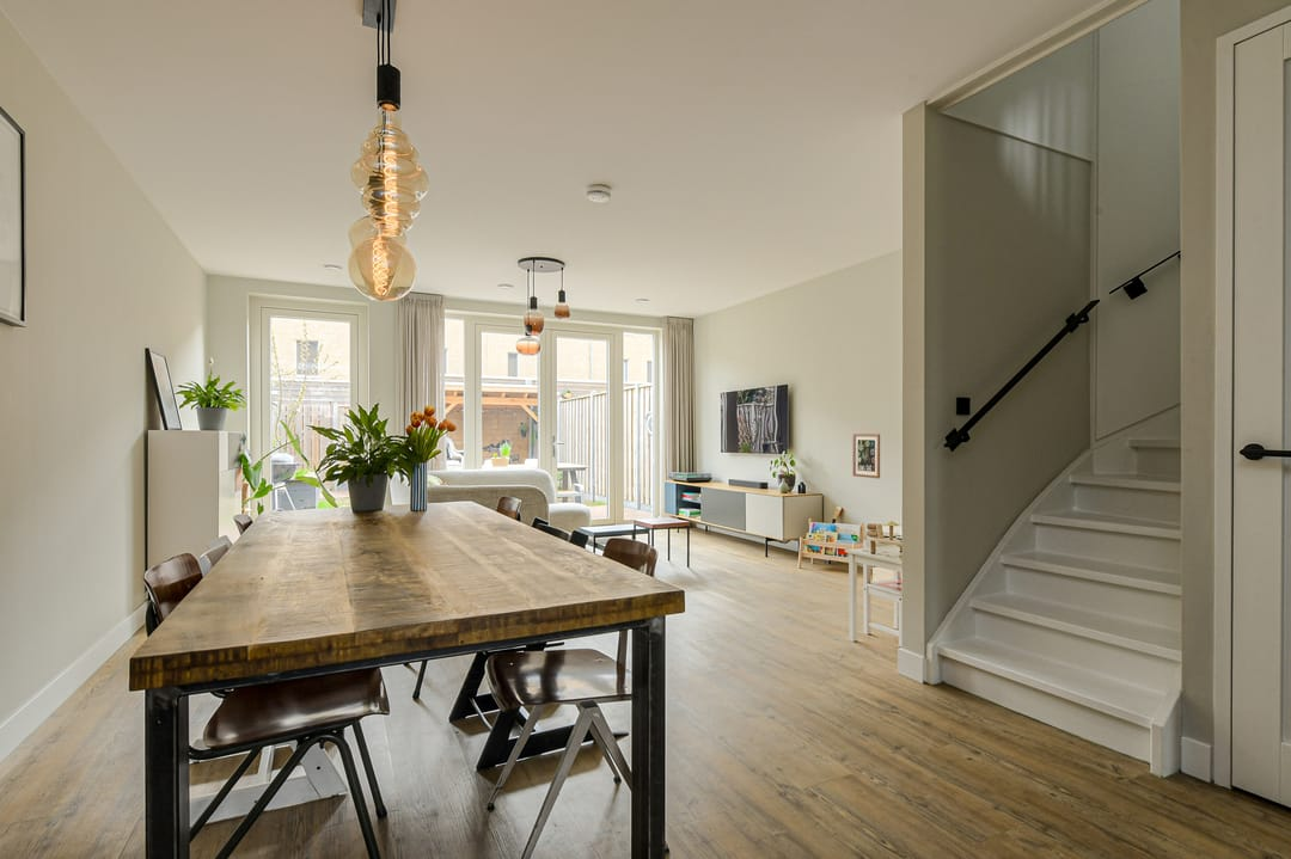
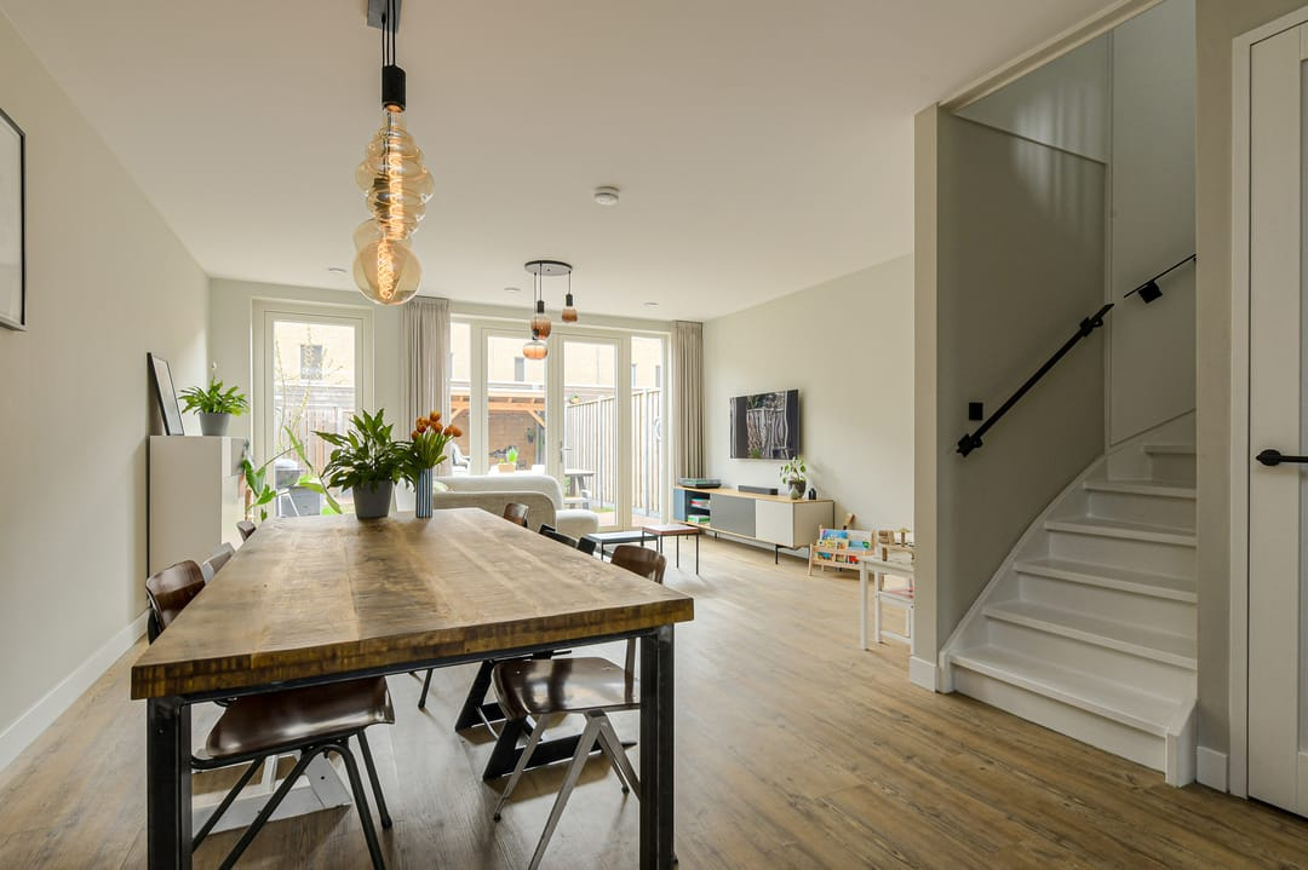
- wall art (865, 455)
